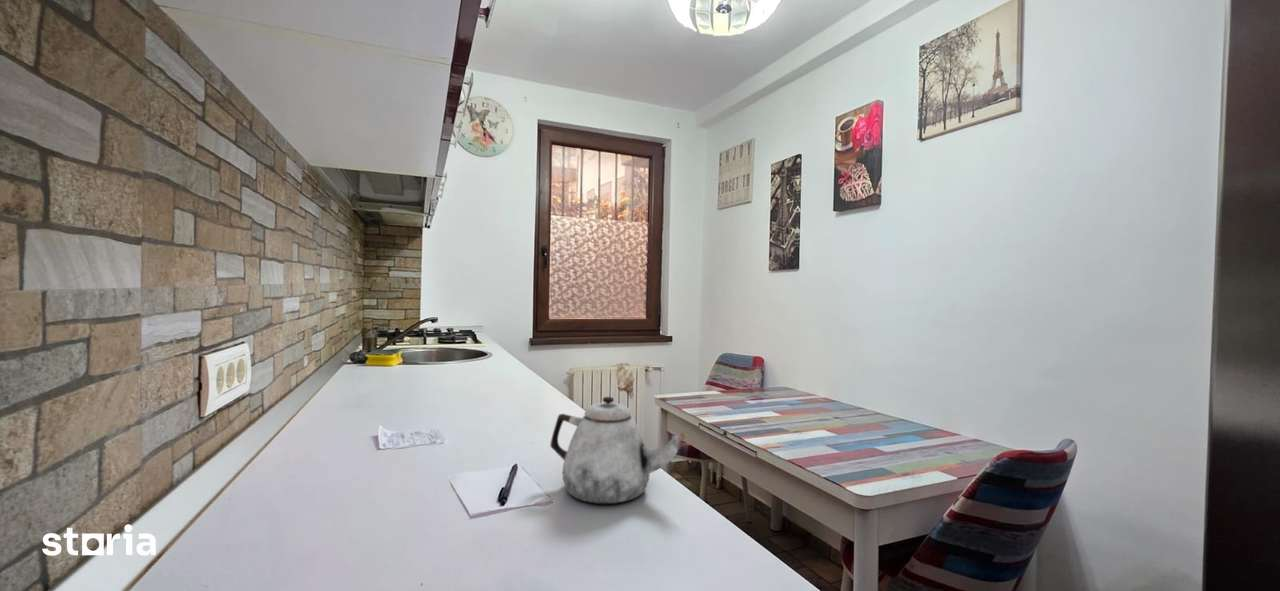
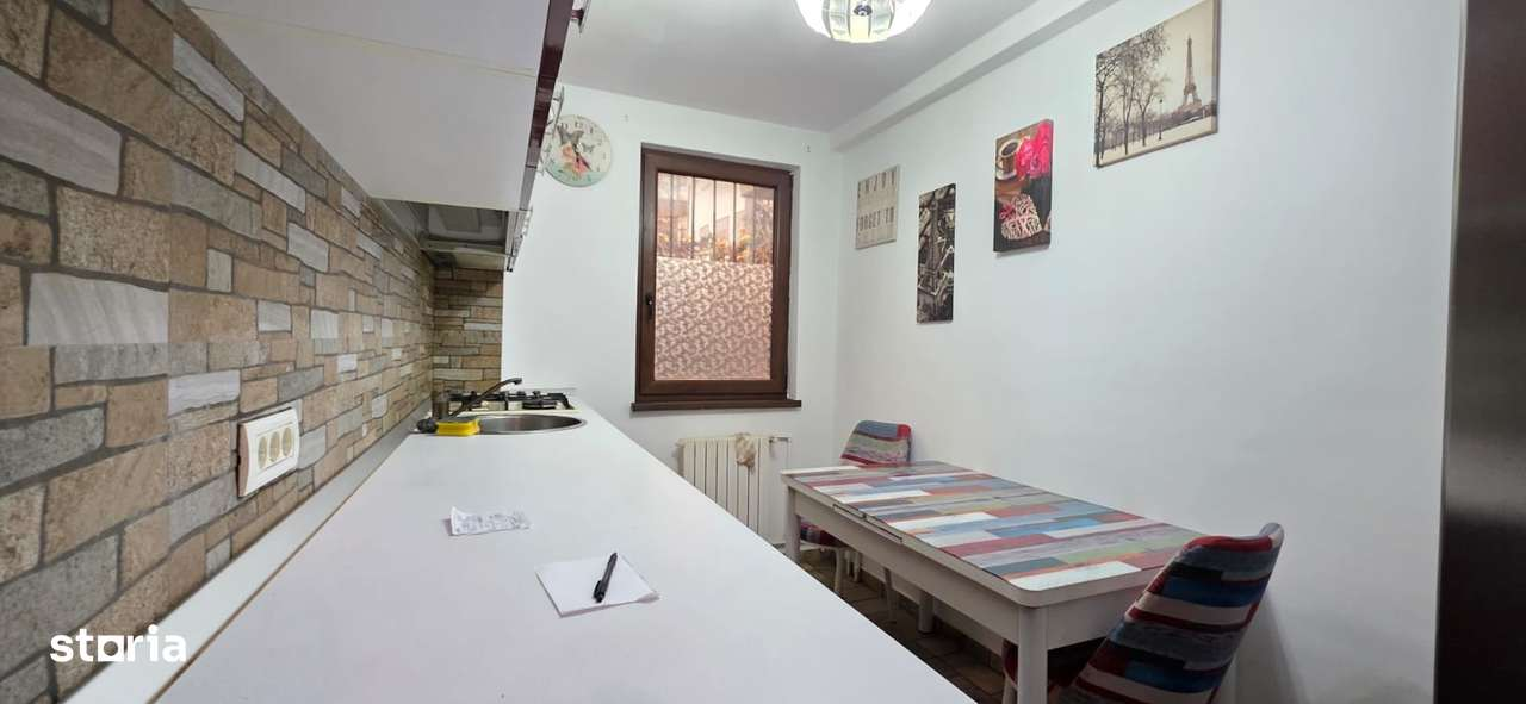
- teapot (615, 444)
